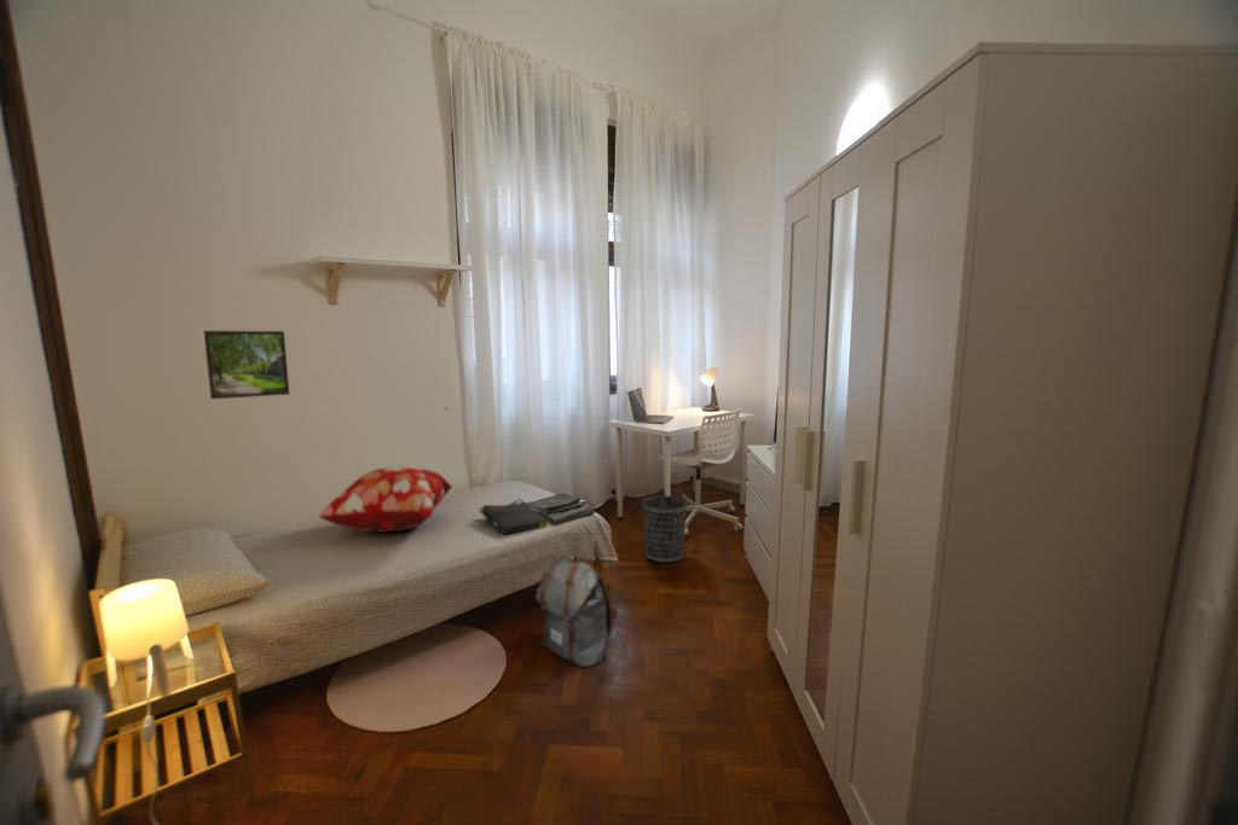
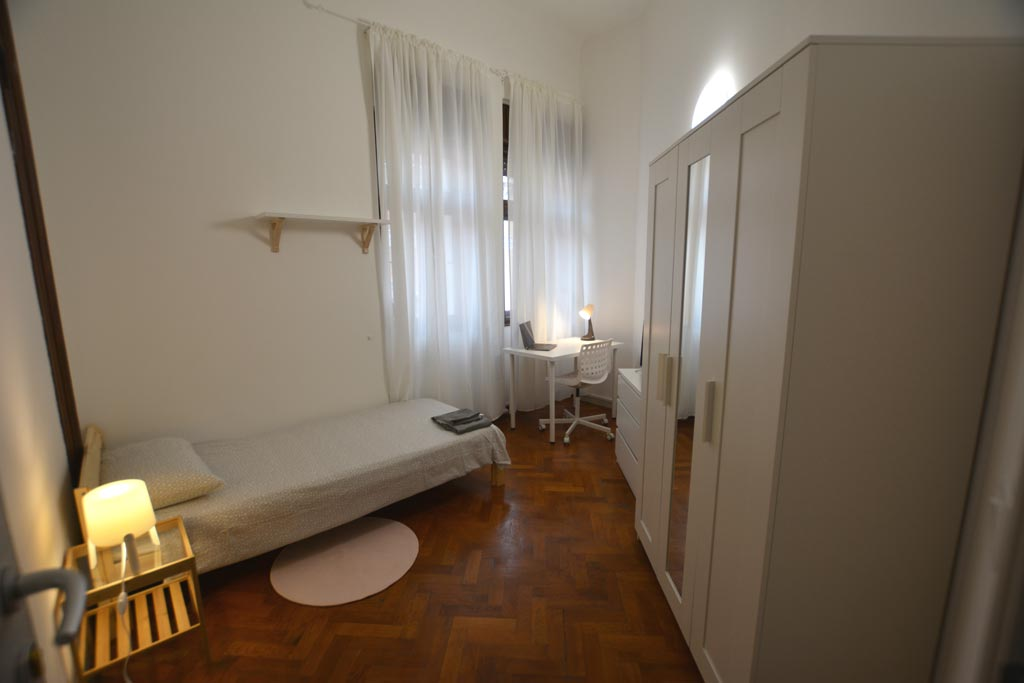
- wastebasket (664, 528)
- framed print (248, 364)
- decorative pillow (391, 499)
- backpack (573, 600)
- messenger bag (511, 515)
